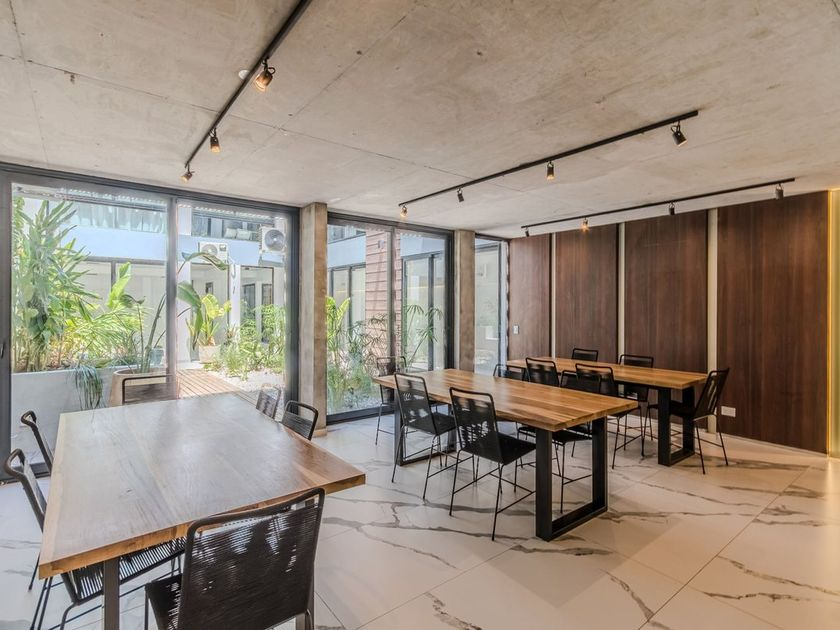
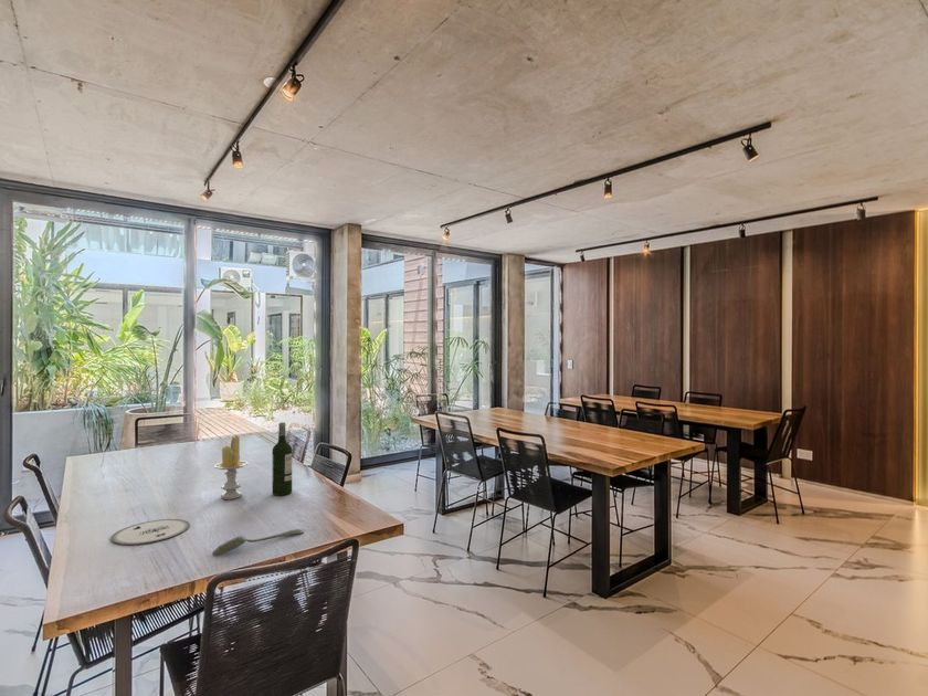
+ plate (151, 529)
+ wine bottle (282, 457)
+ spoon (261, 538)
+ candle (231, 466)
